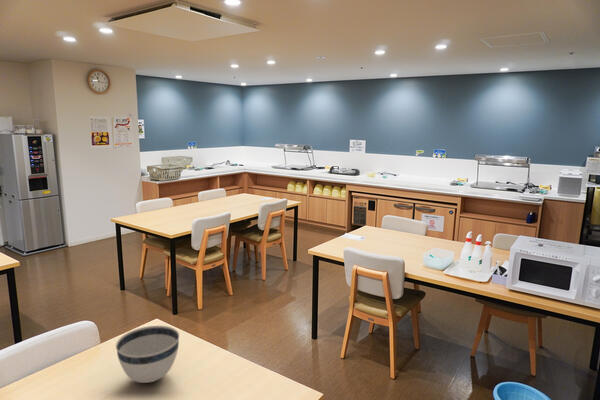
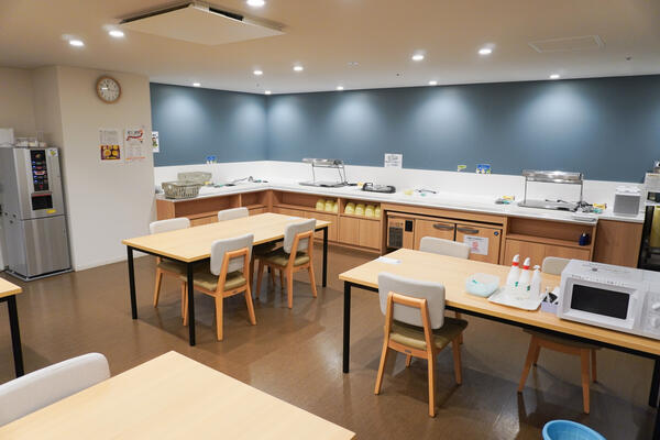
- bowl (149, 358)
